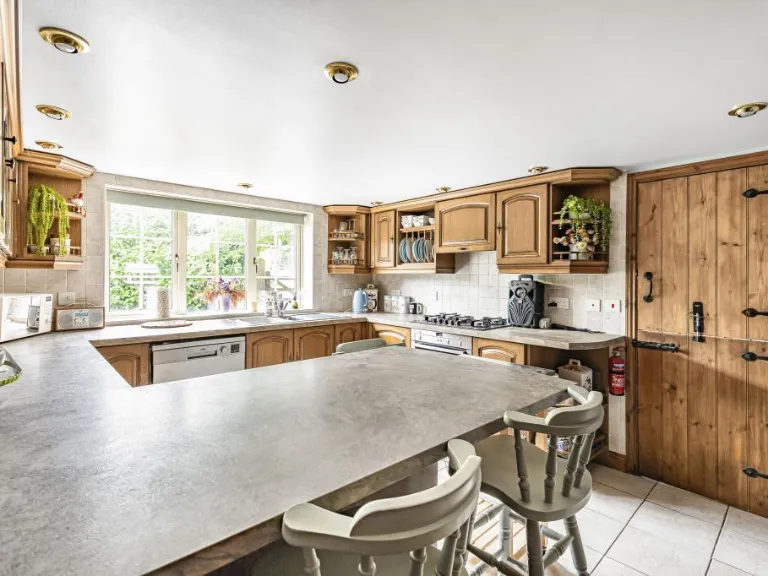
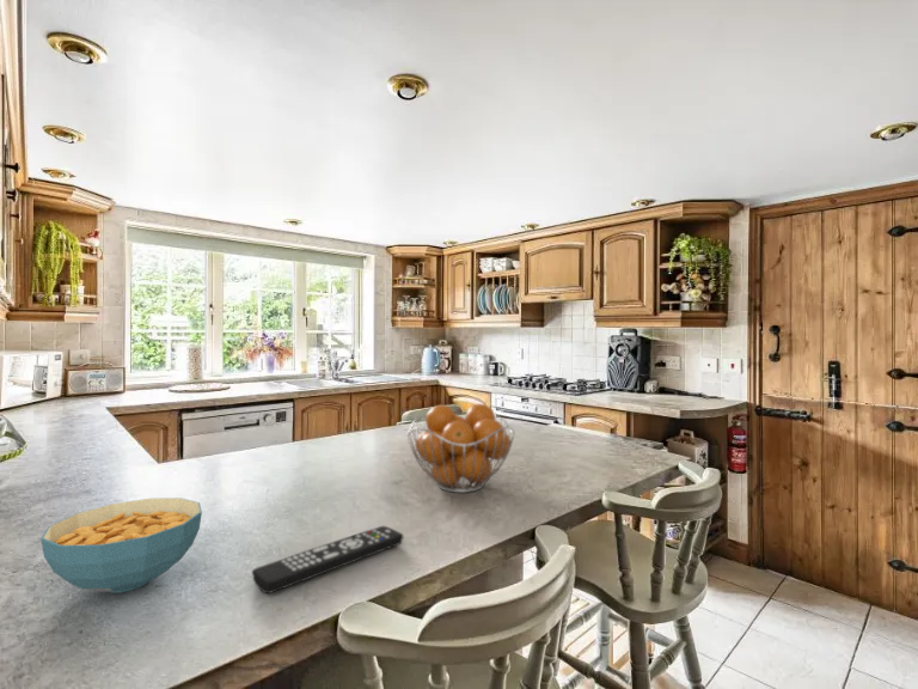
+ fruit basket (460, 445)
+ remote control (333, 555)
+ cereal bowl (128, 550)
